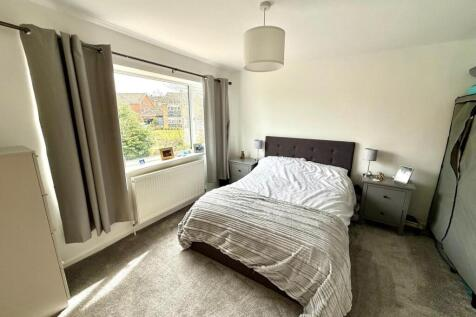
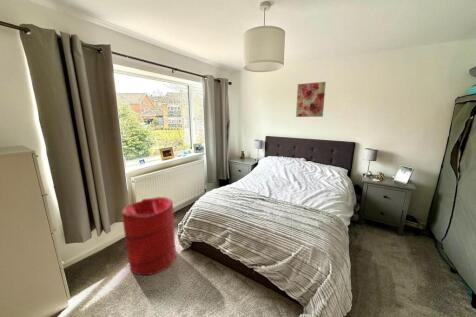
+ laundry hamper (150, 231)
+ wall art (310, 100)
